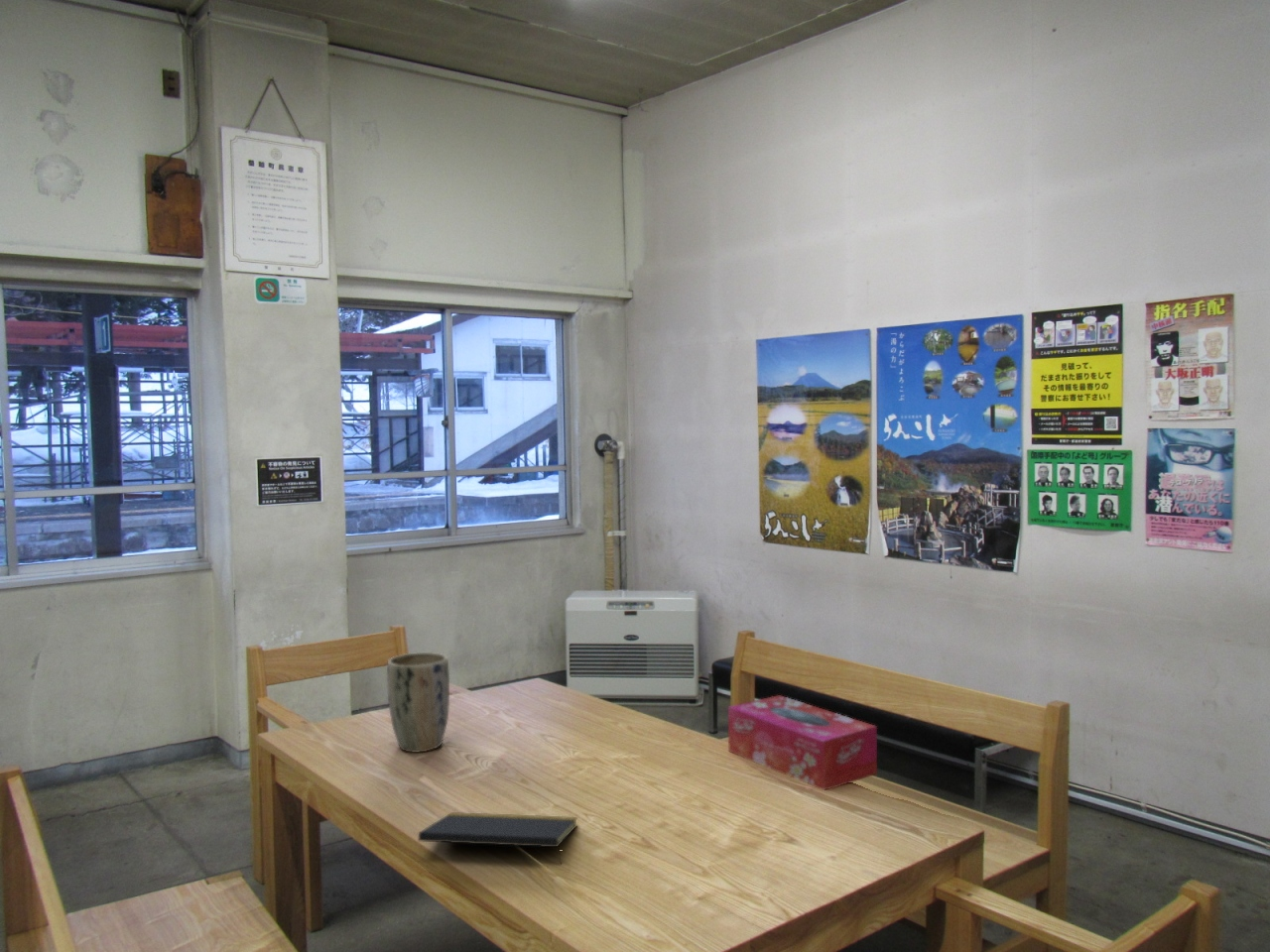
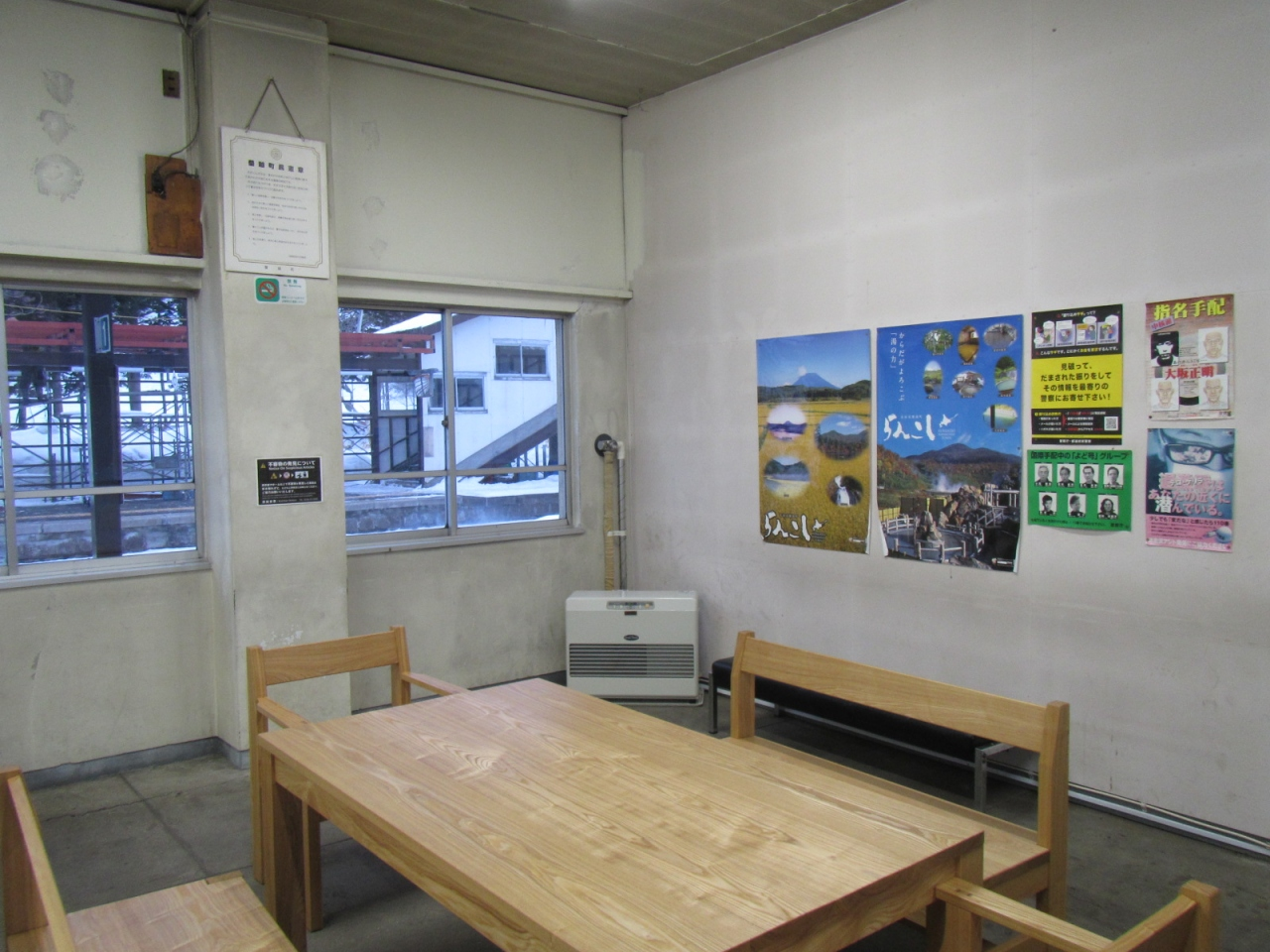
- plant pot (419, 702)
- notepad (501, 828)
- tissue box (800, 739)
